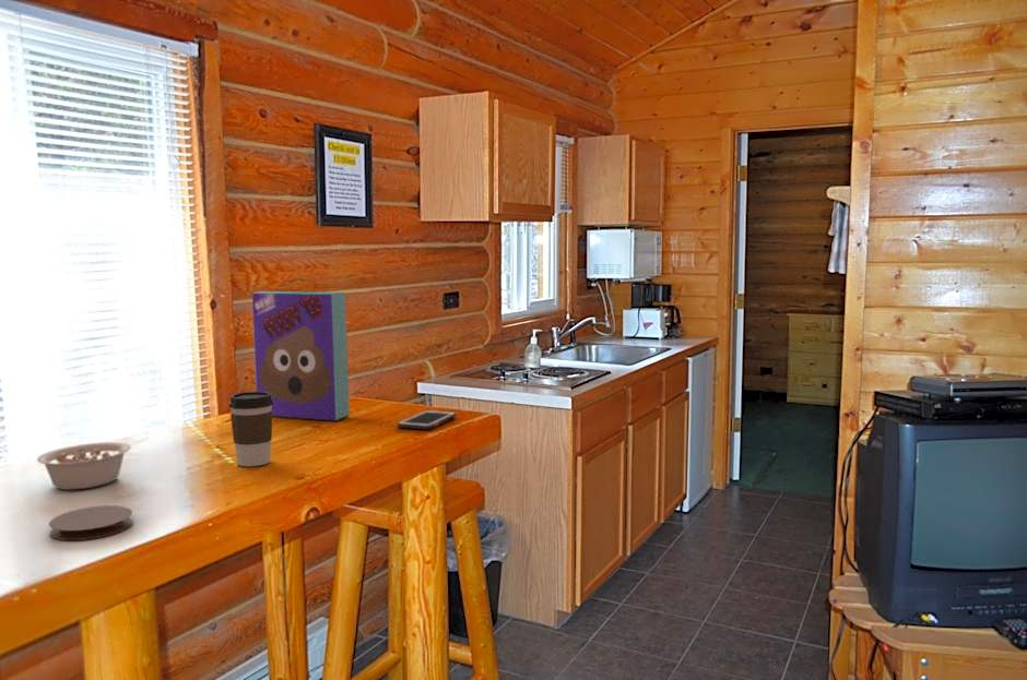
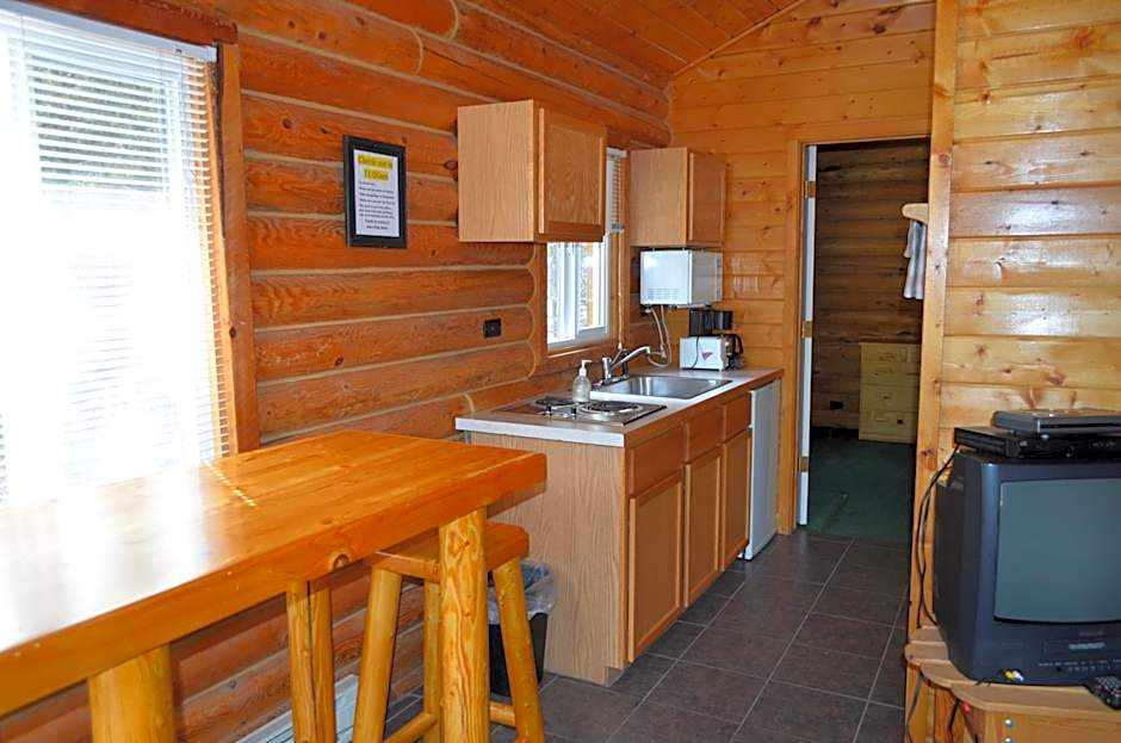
- legume (88, 463)
- cell phone (427, 419)
- coaster (92, 522)
- coffee cup (252, 428)
- cereal box (300, 354)
